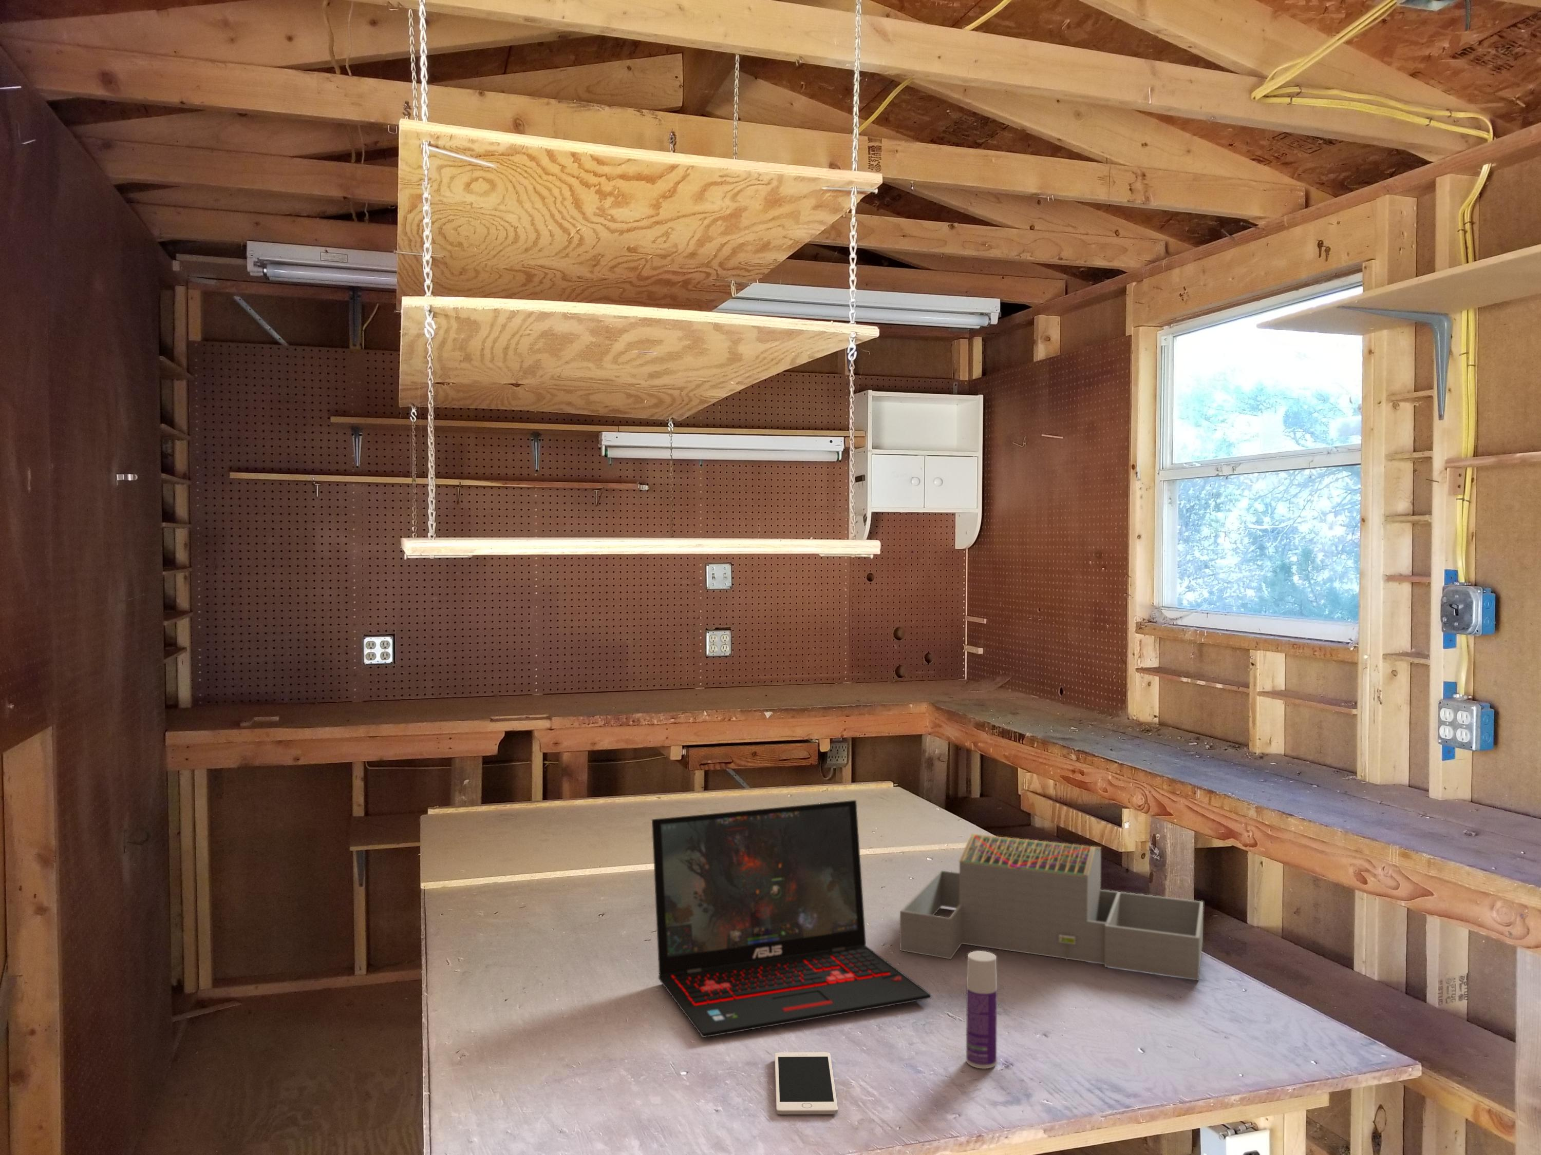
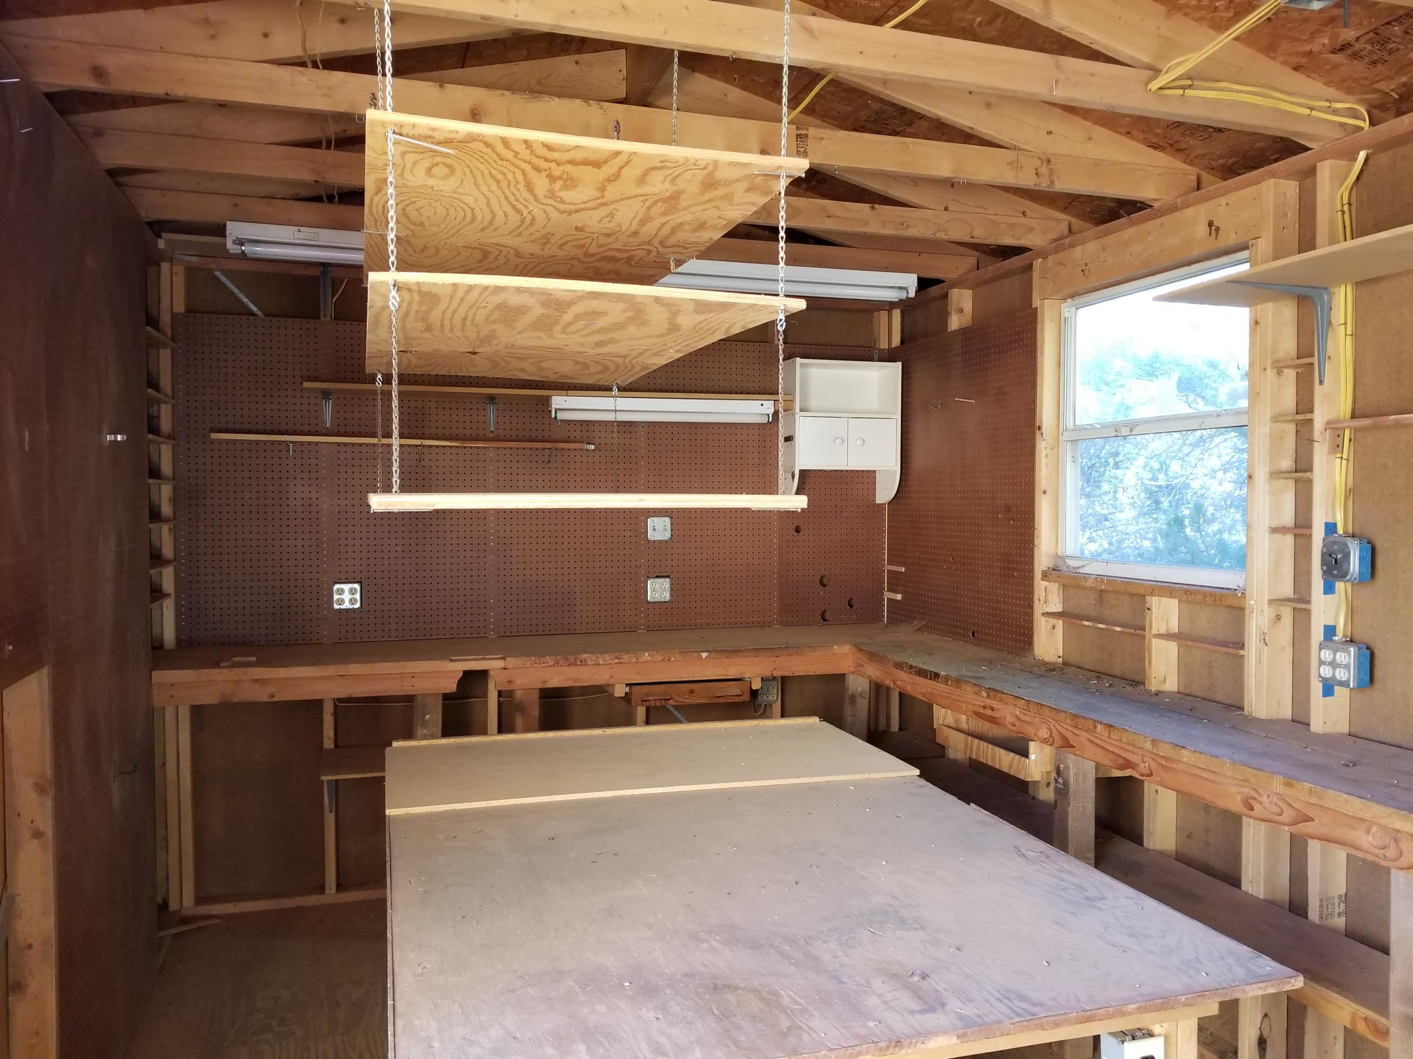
- cell phone (804, 1081)
- laptop (787, 907)
- bottle (982, 1008)
- architectural model (1053, 897)
